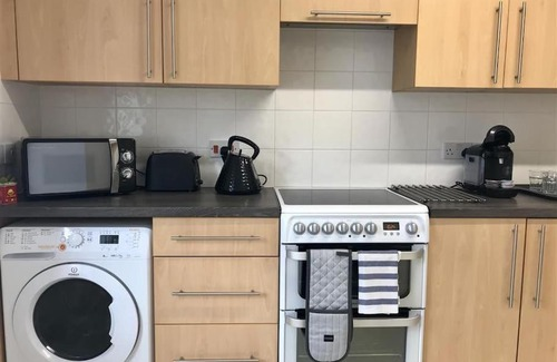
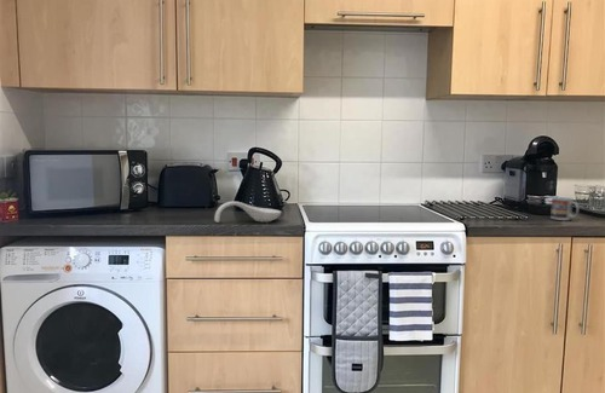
+ spoon rest (248, 210)
+ cup (565, 208)
